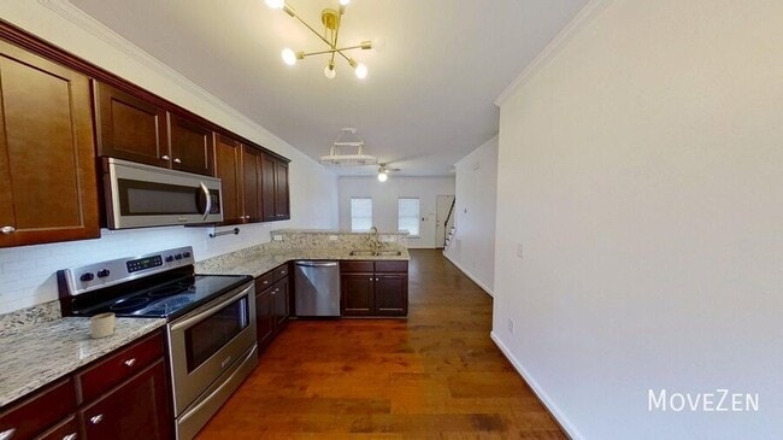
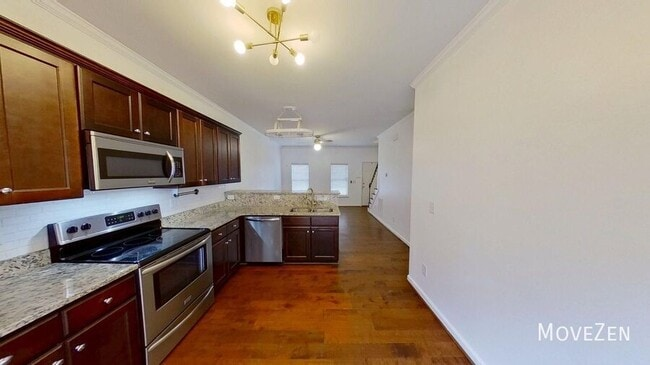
- mug (105, 323)
